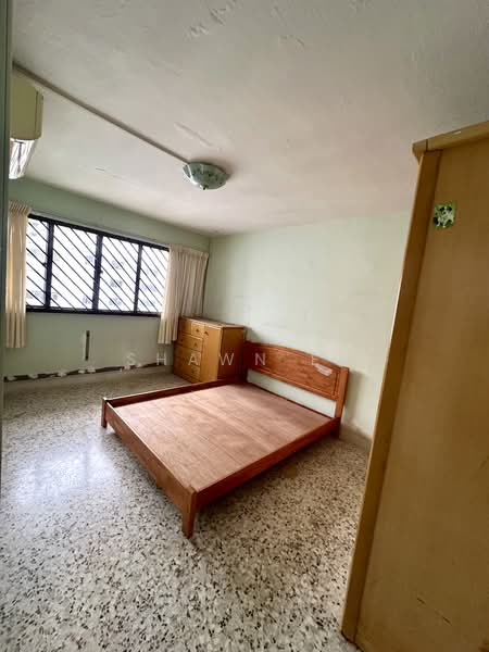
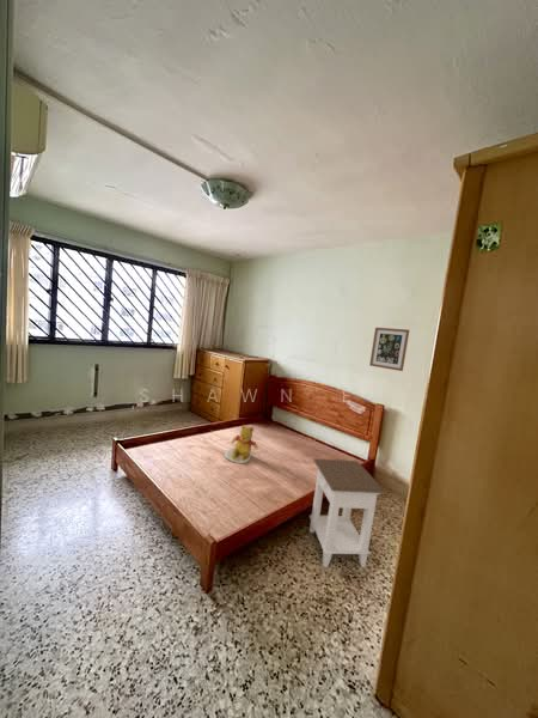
+ wall art (389, 348)
+ teddy bear (242, 442)
+ nightstand (338, 509)
